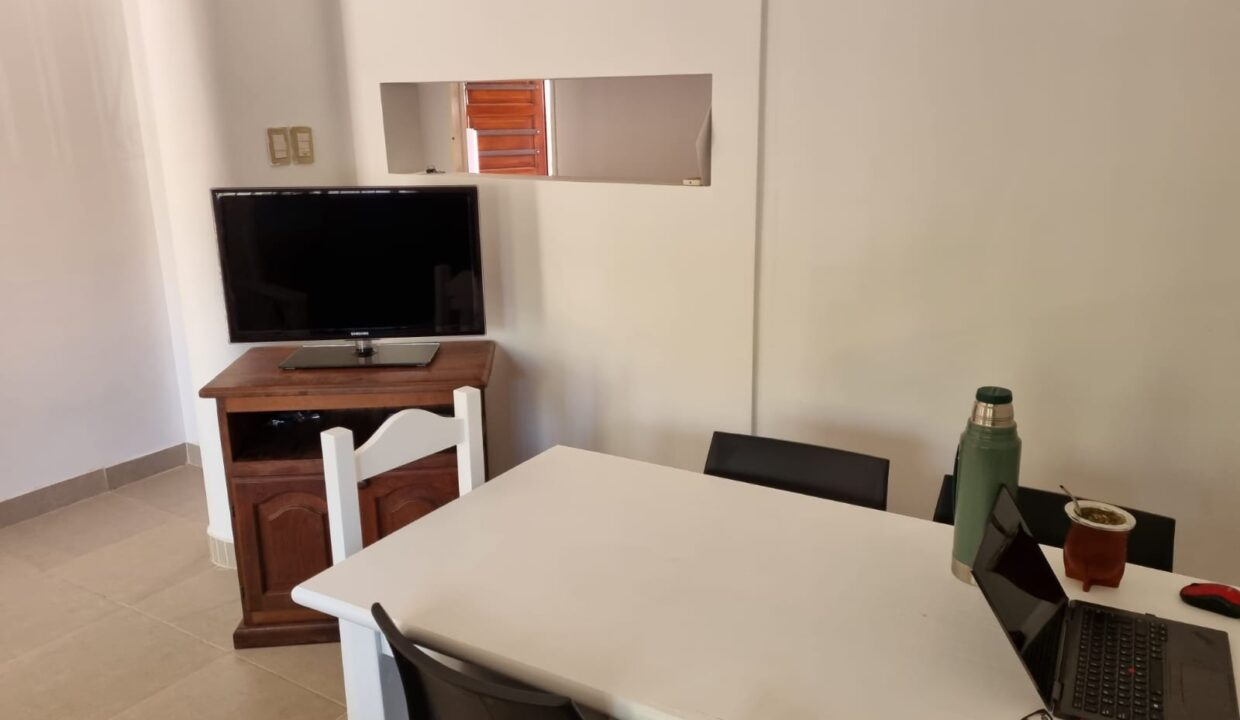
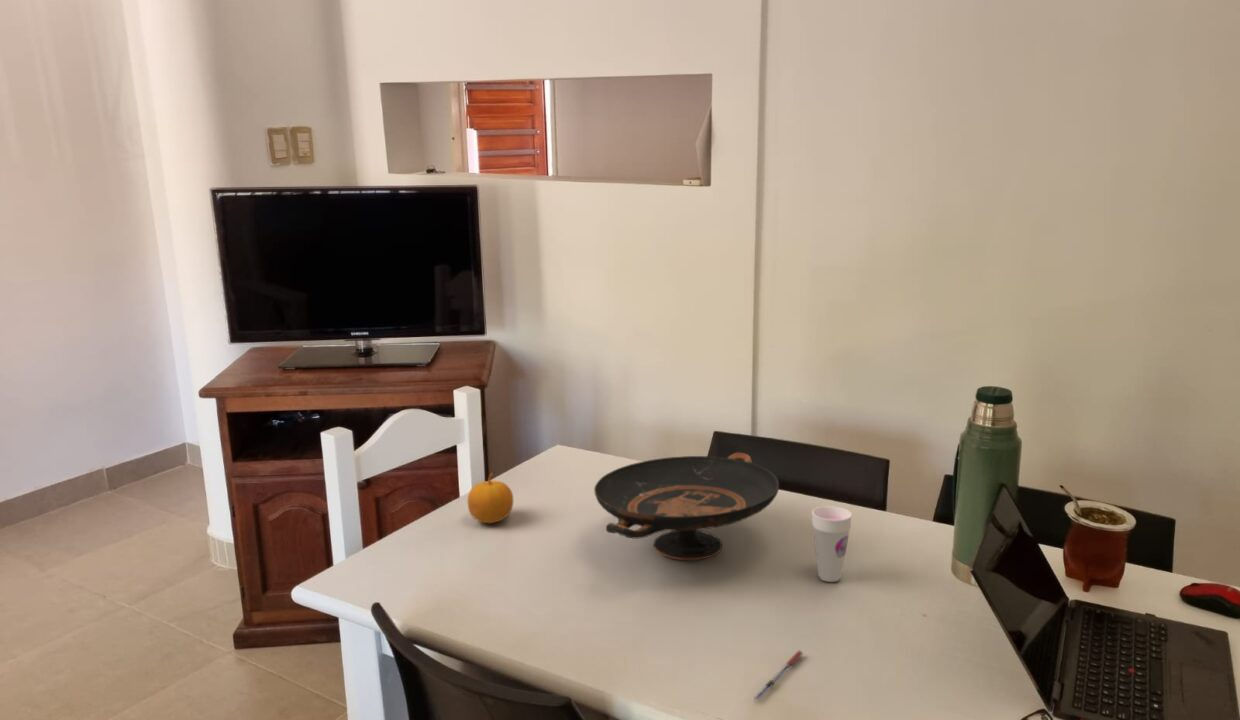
+ fruit (490, 496)
+ pen (778, 674)
+ cup (830, 545)
+ decorative bowl (686, 513)
